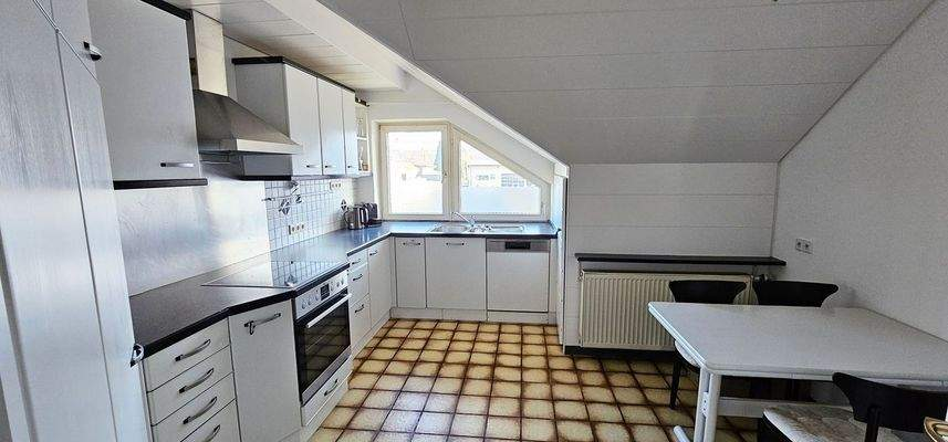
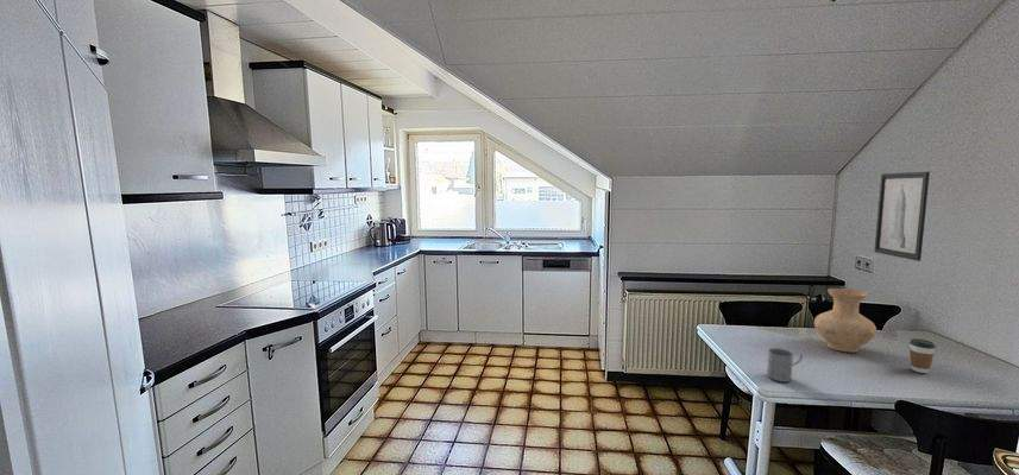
+ mug (785, 365)
+ coffee cup (920, 355)
+ wall art (899, 215)
+ vase (844, 319)
